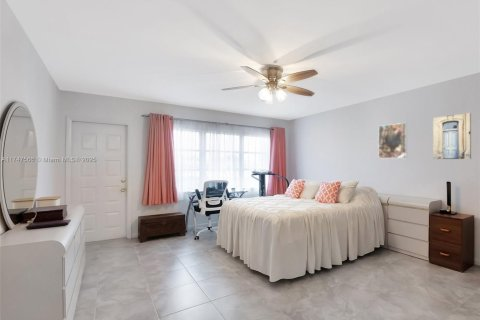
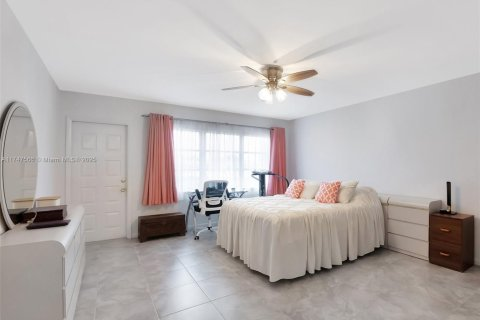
- wall art (451, 137)
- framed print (392, 141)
